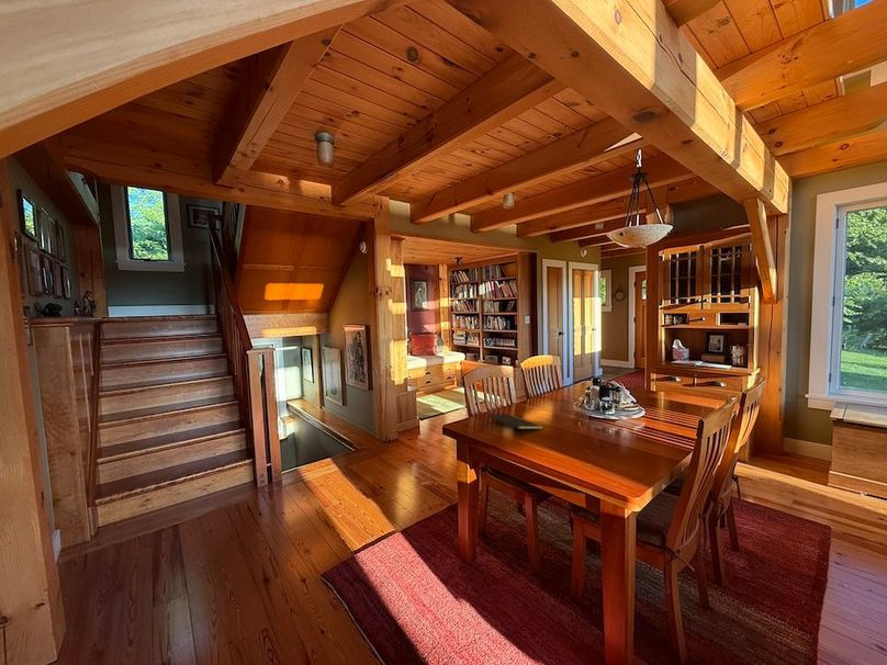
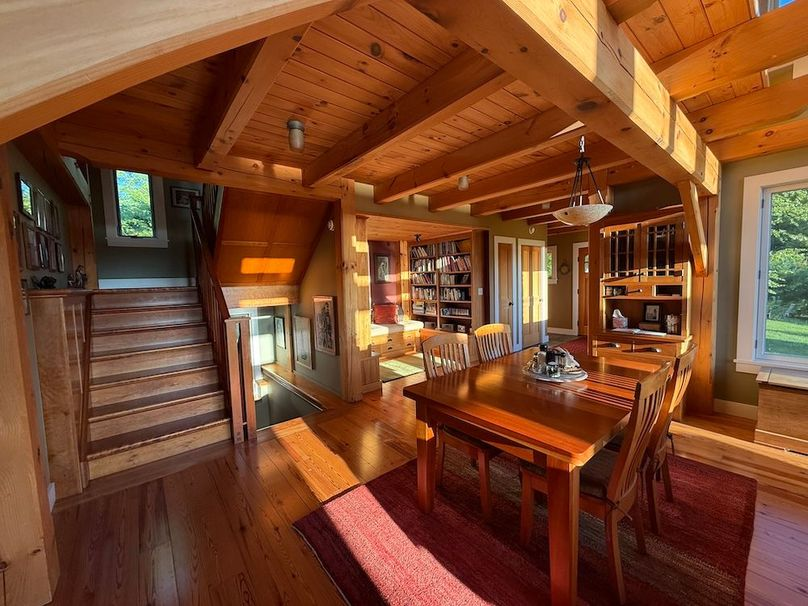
- notepad (515, 421)
